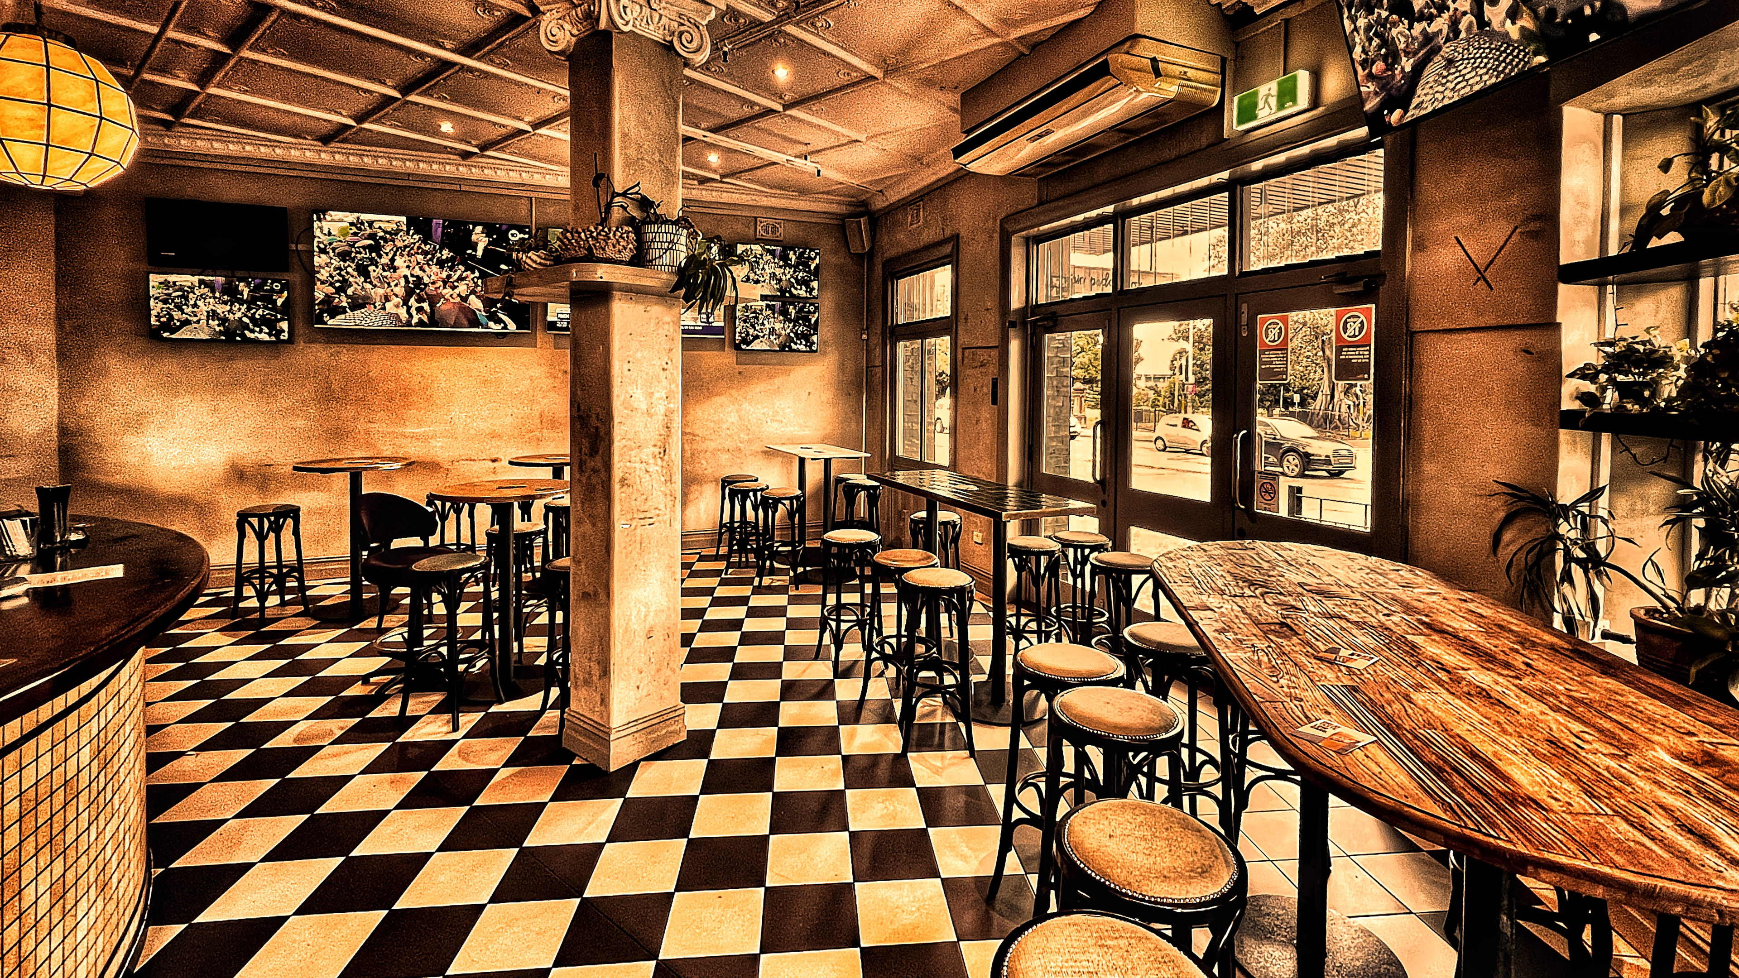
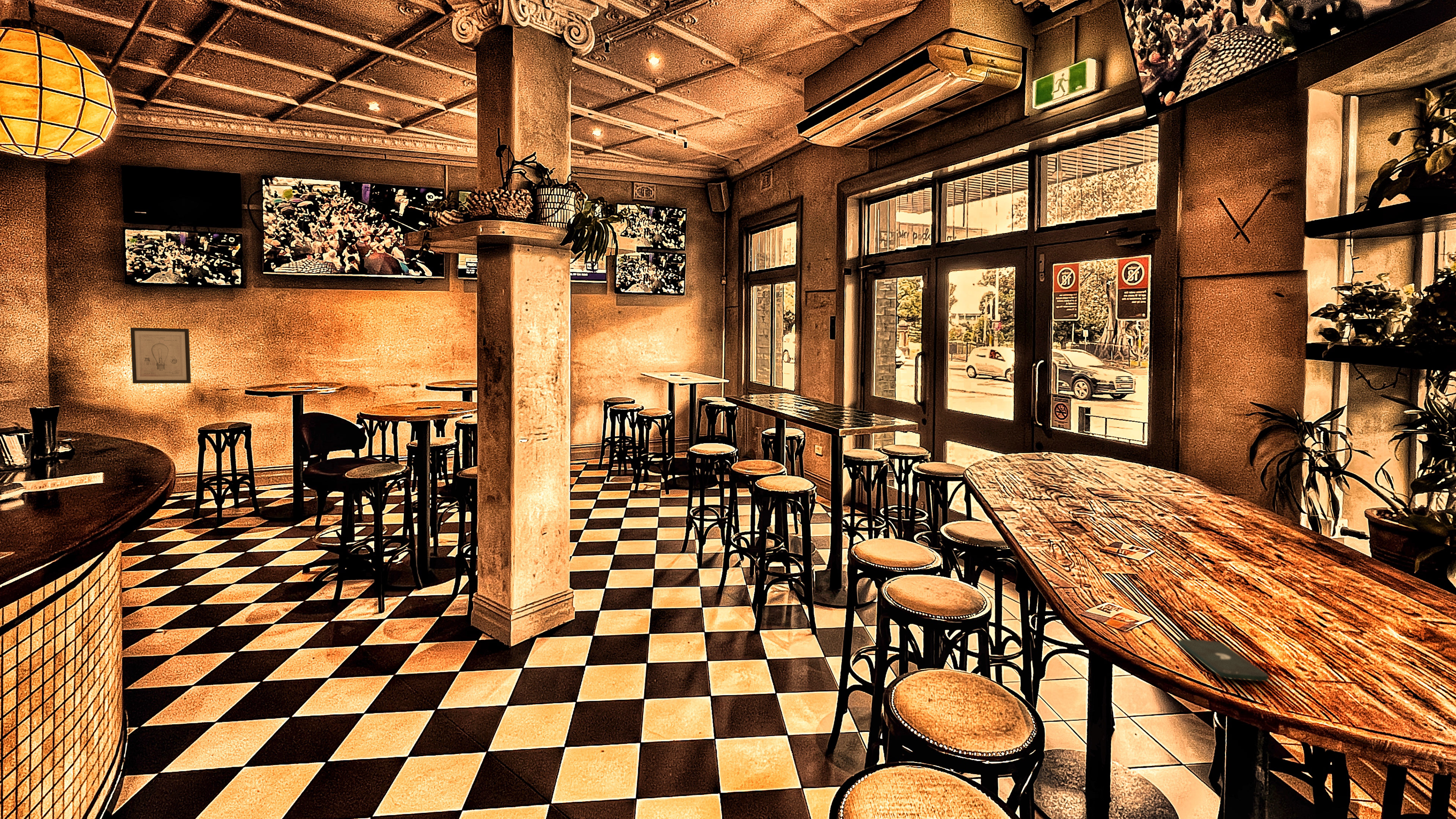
+ wall art (161, 356)
+ smartphone (1221, 659)
